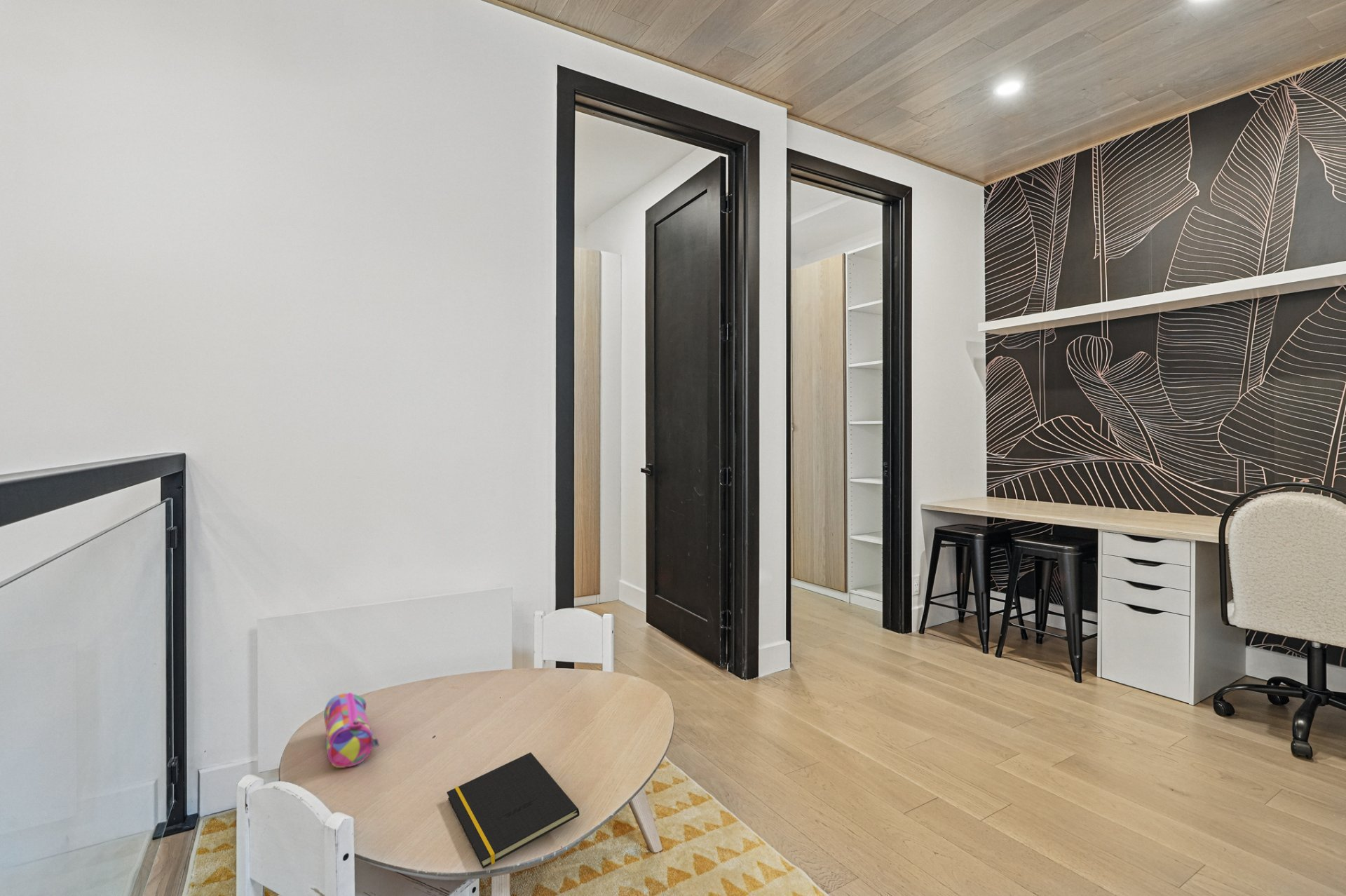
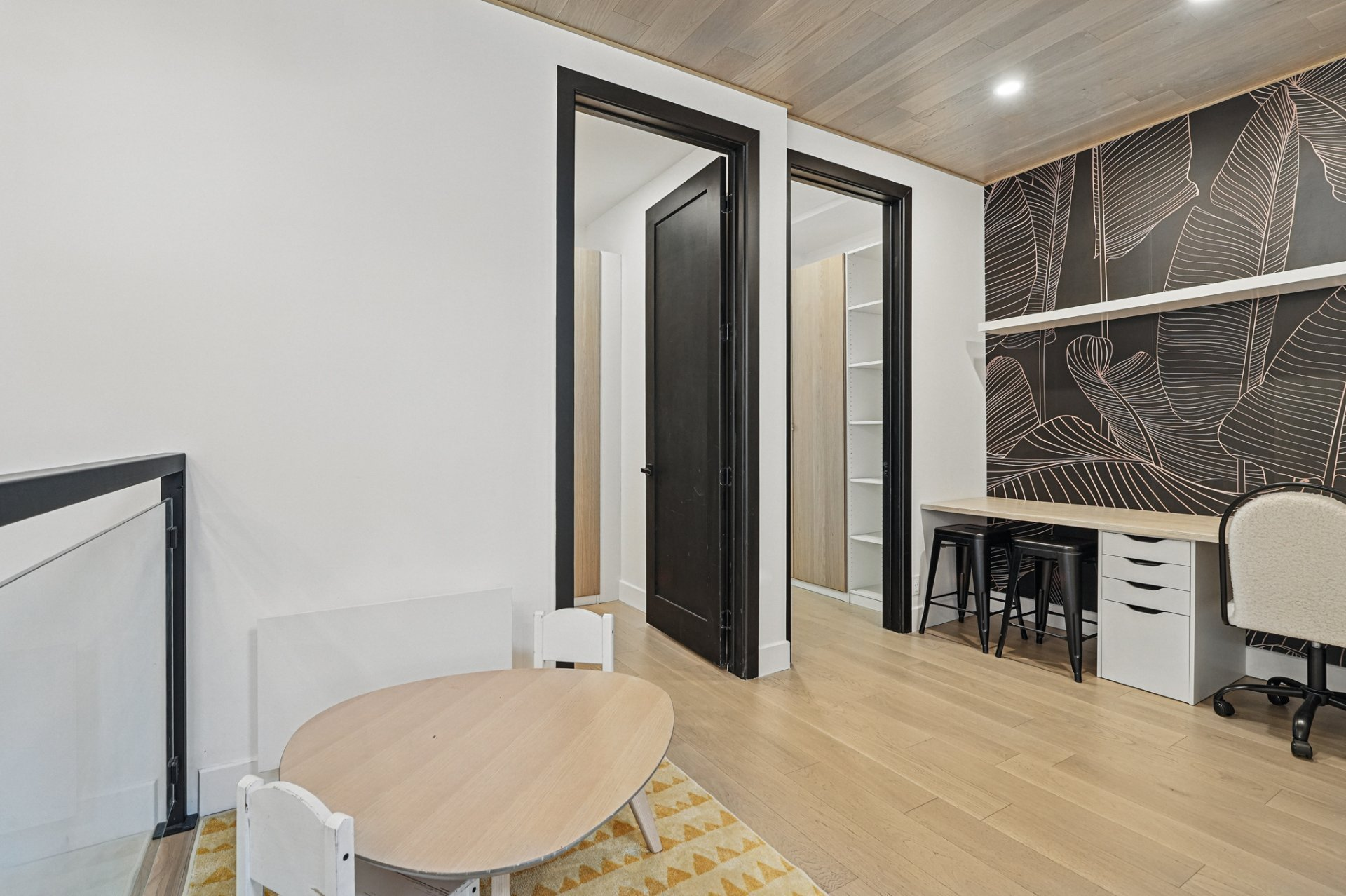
- pencil case (348, 726)
- notepad (510, 803)
